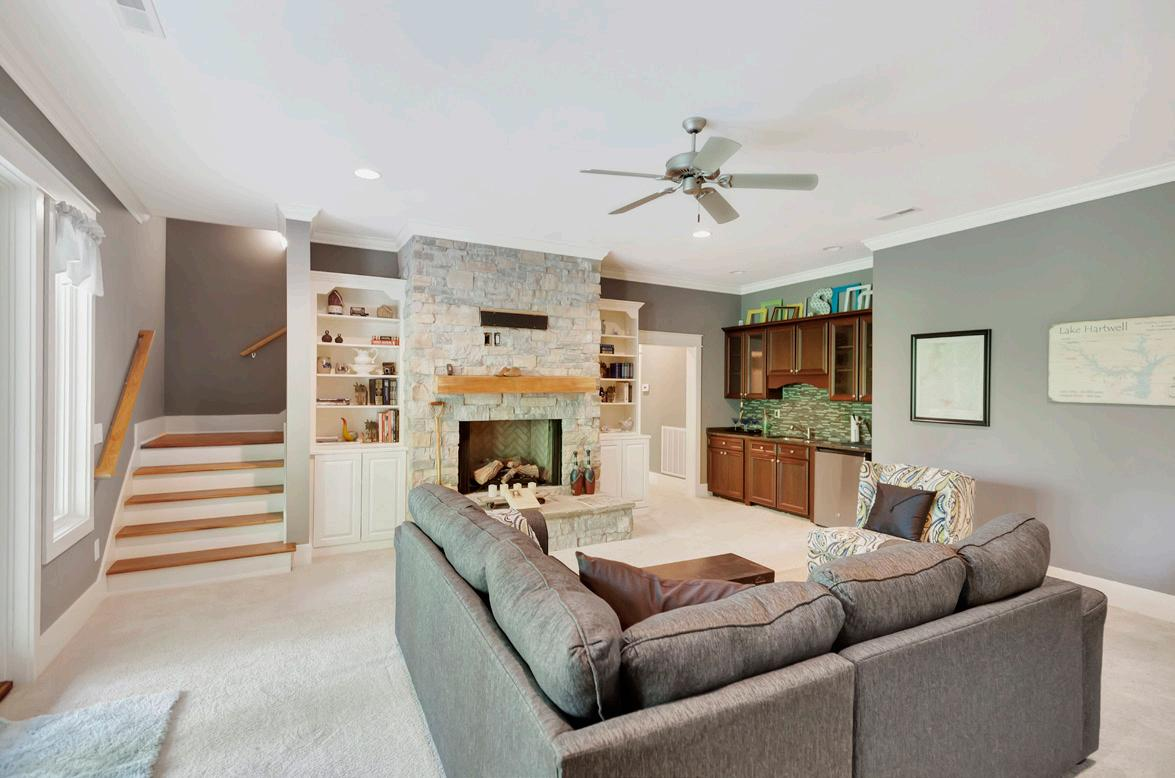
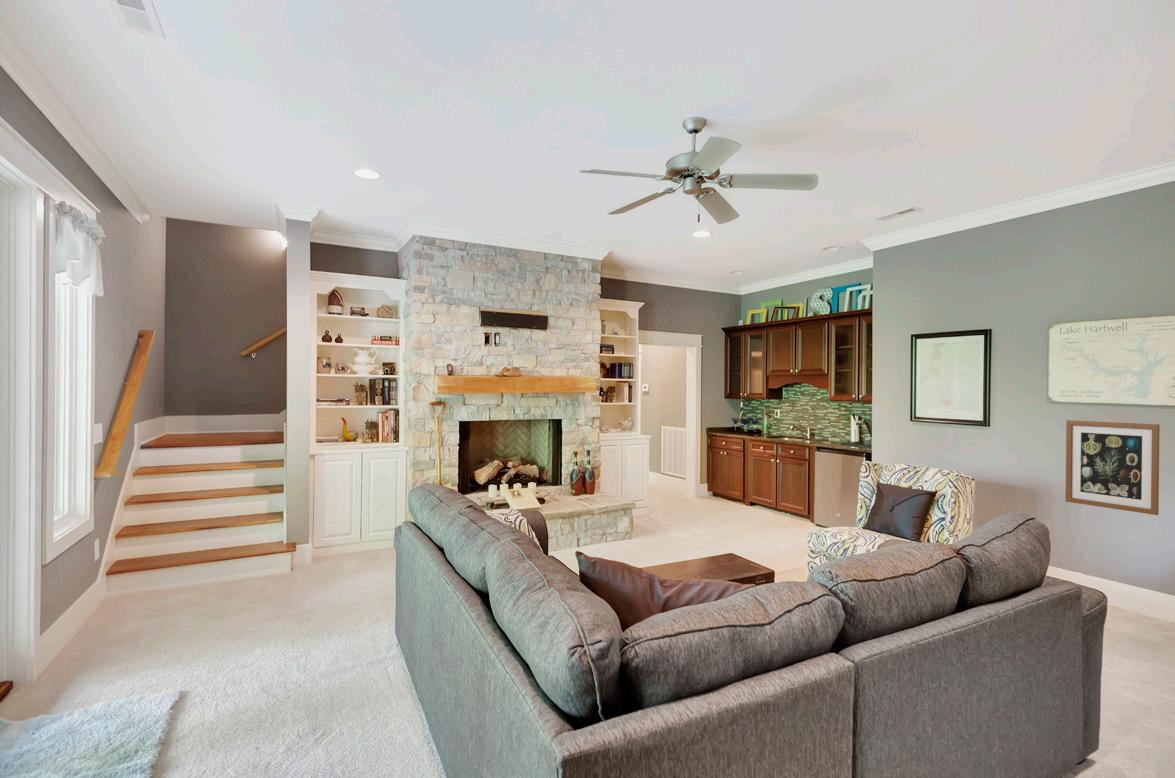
+ wall art (1109, 465)
